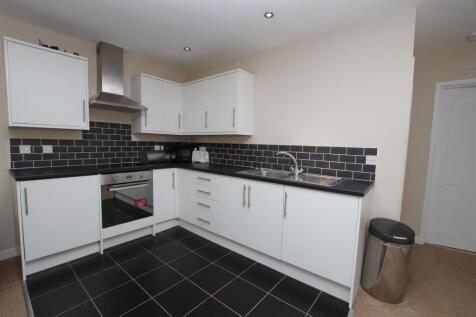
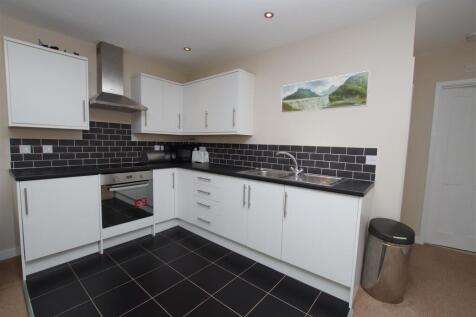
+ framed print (319, 94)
